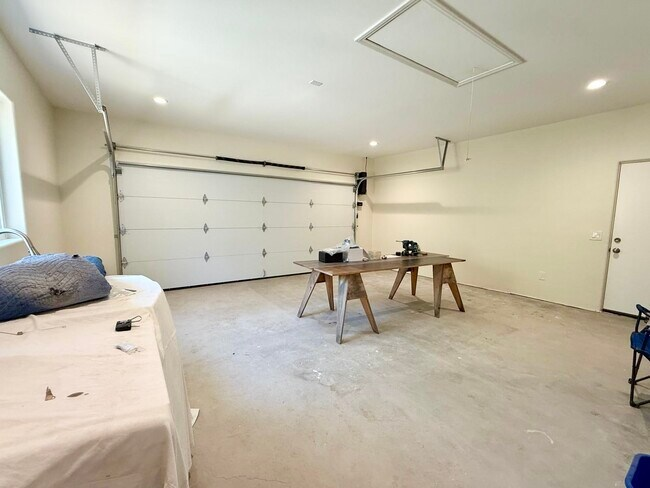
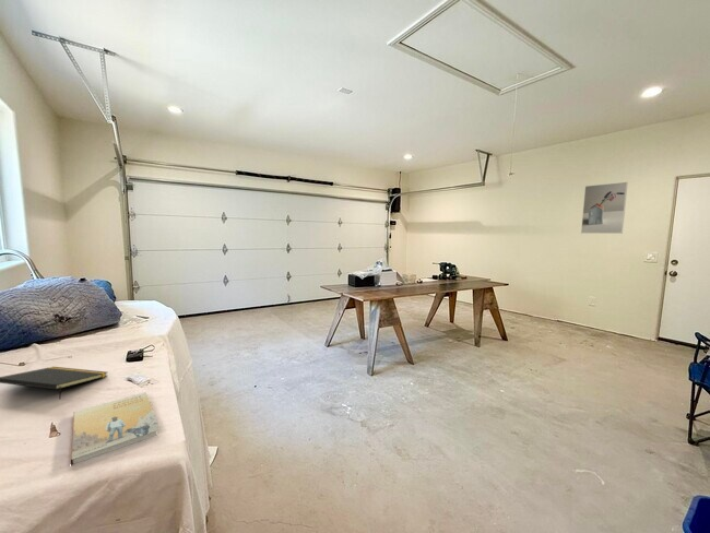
+ notepad (55, 377)
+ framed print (603, 209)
+ book (115, 423)
